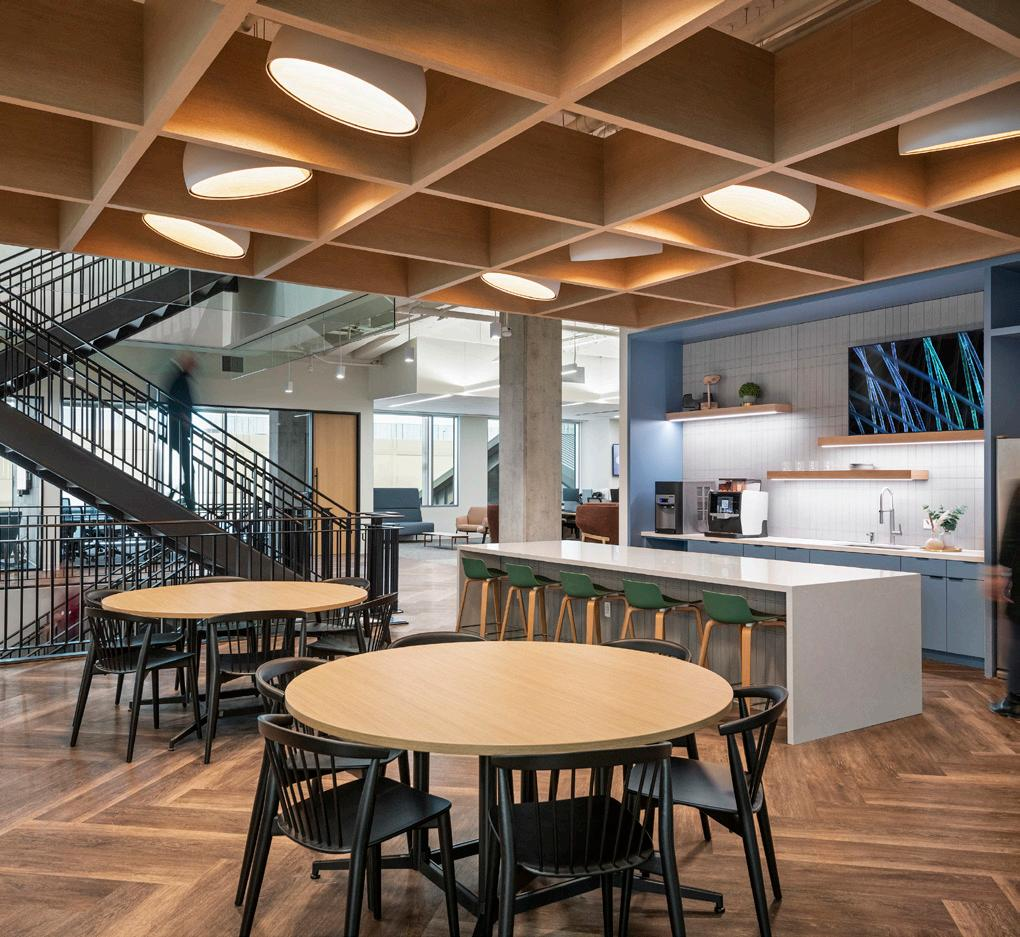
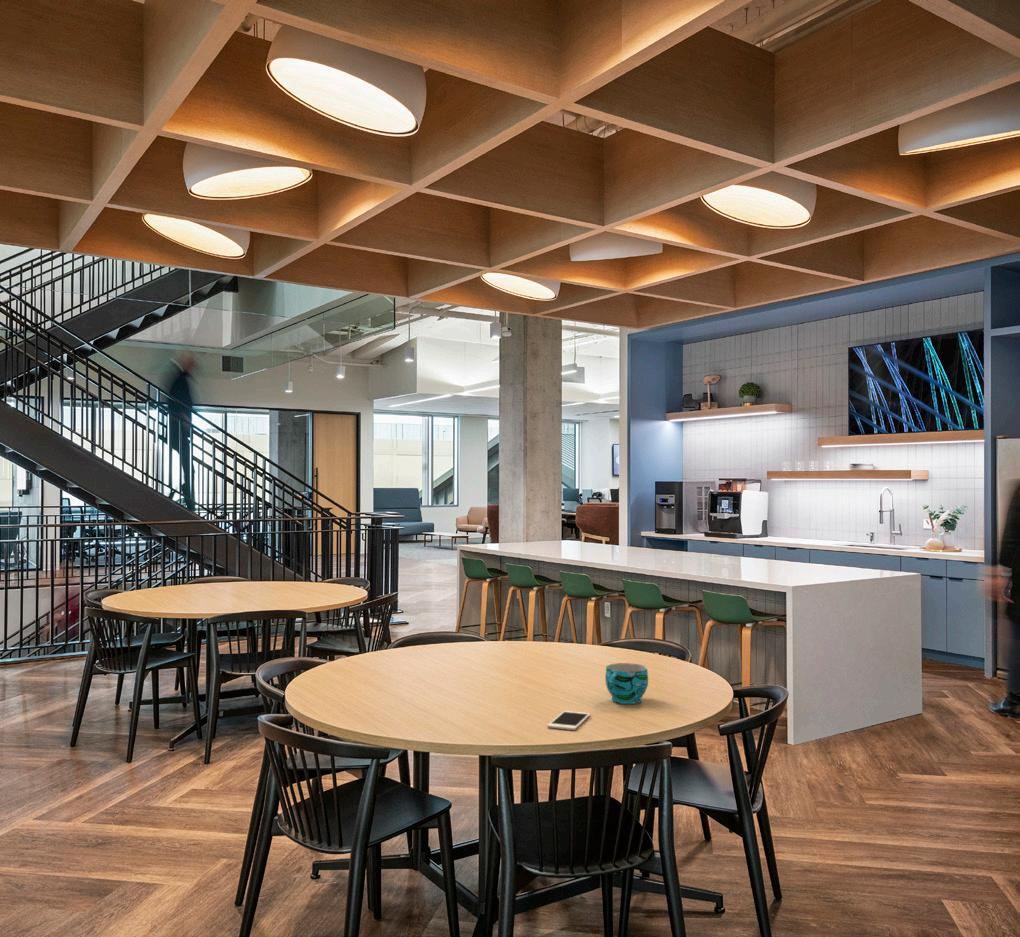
+ cup (626, 684)
+ cell phone (569, 720)
